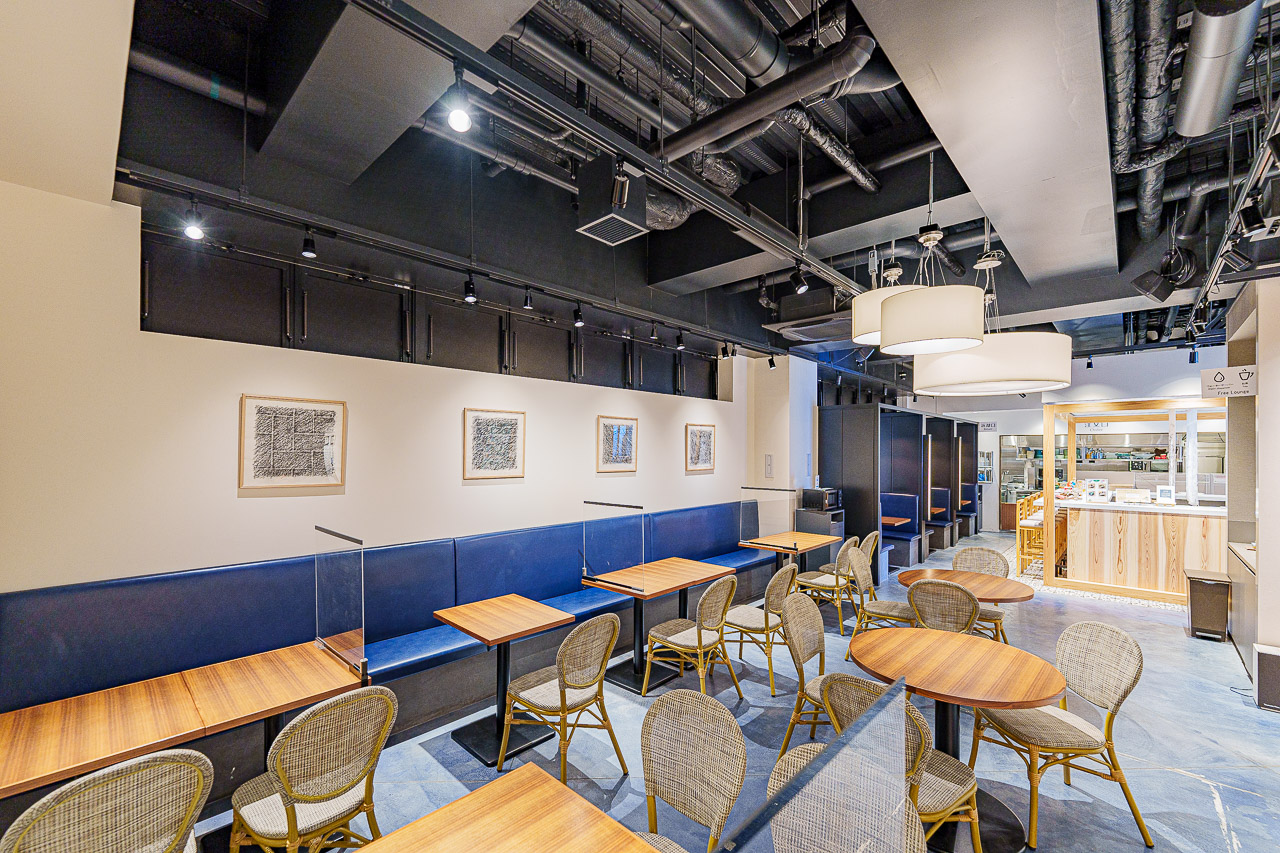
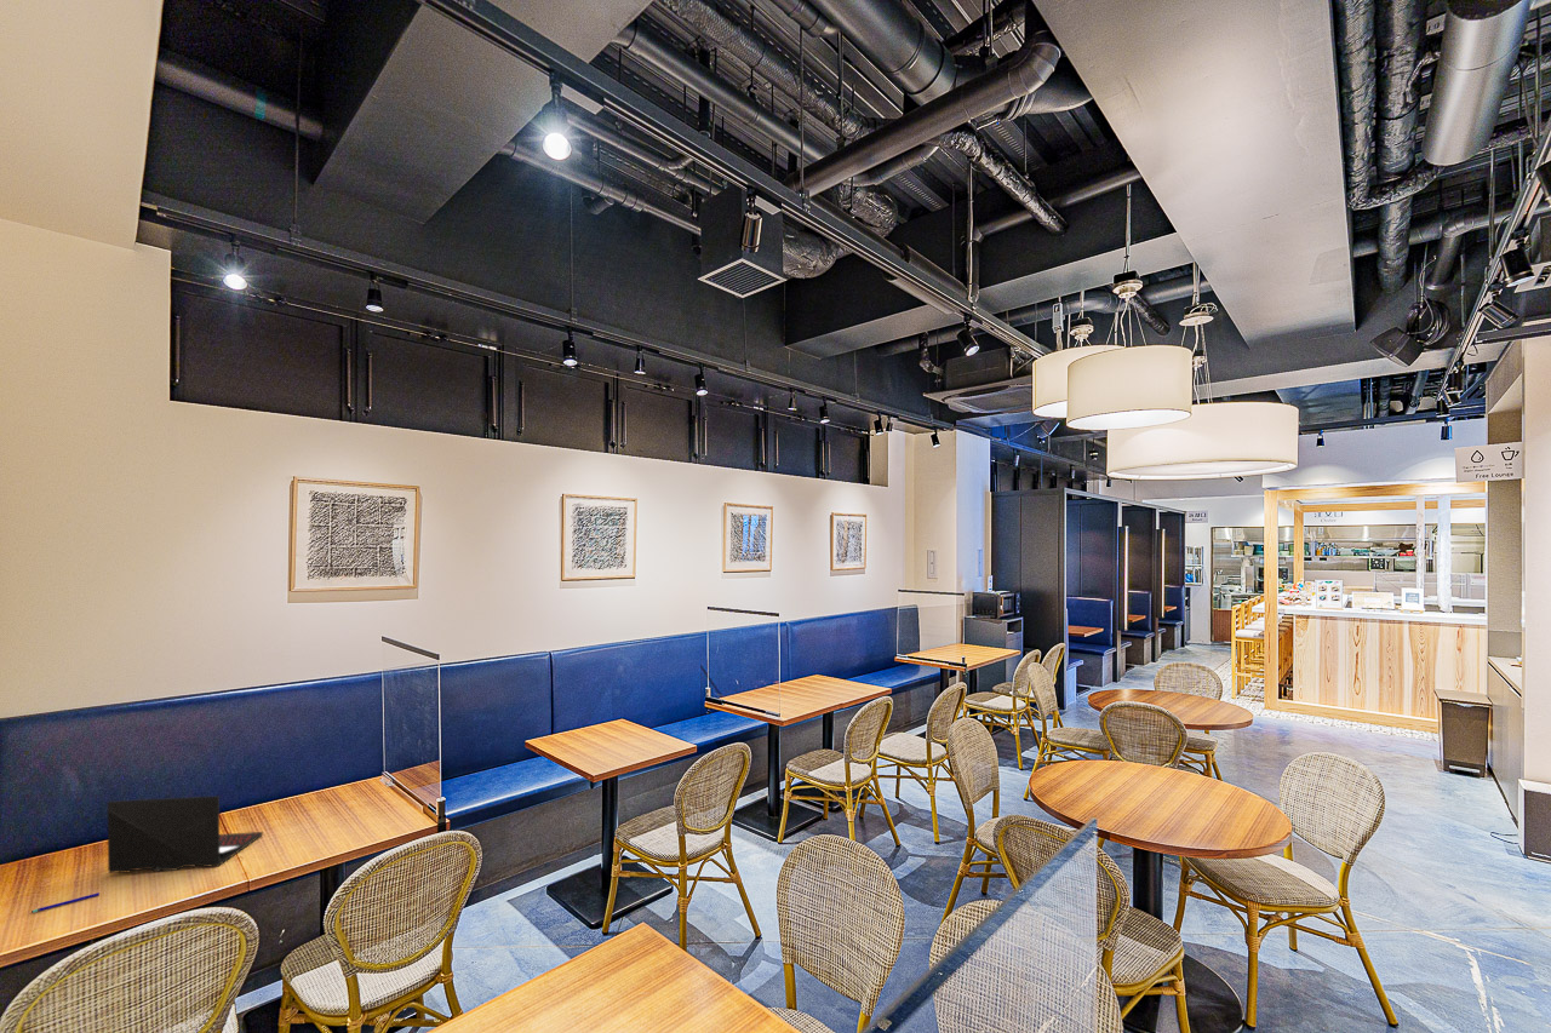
+ laptop (190, 820)
+ pen (65, 902)
